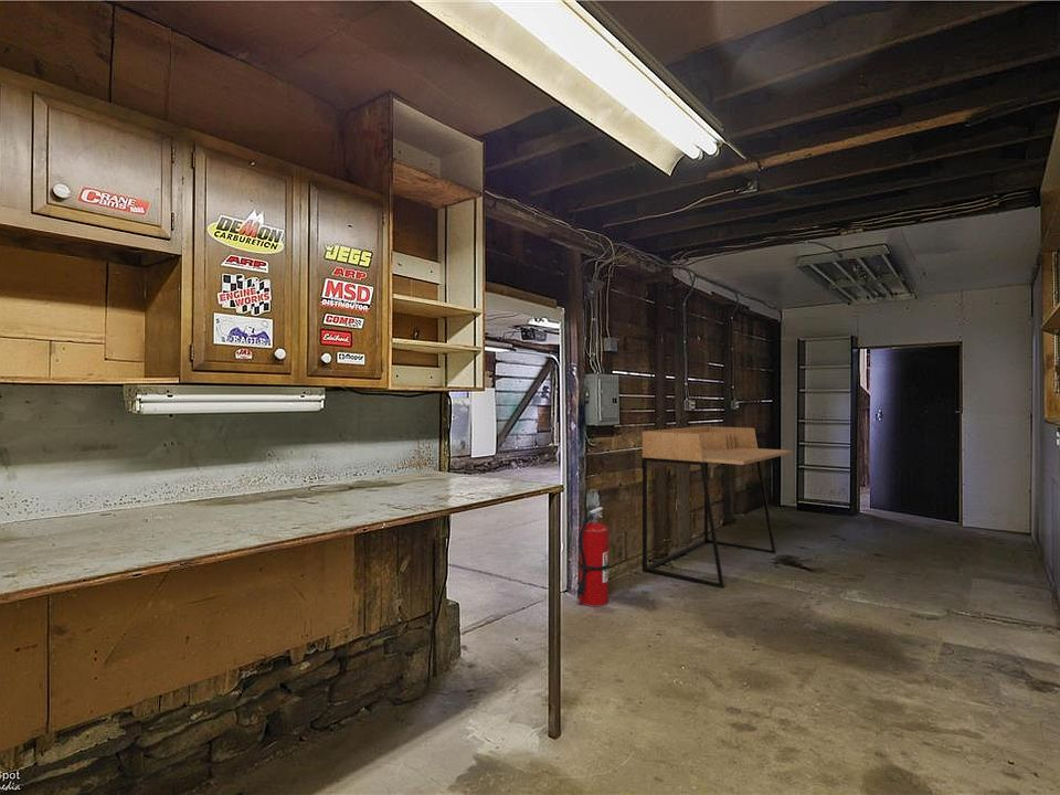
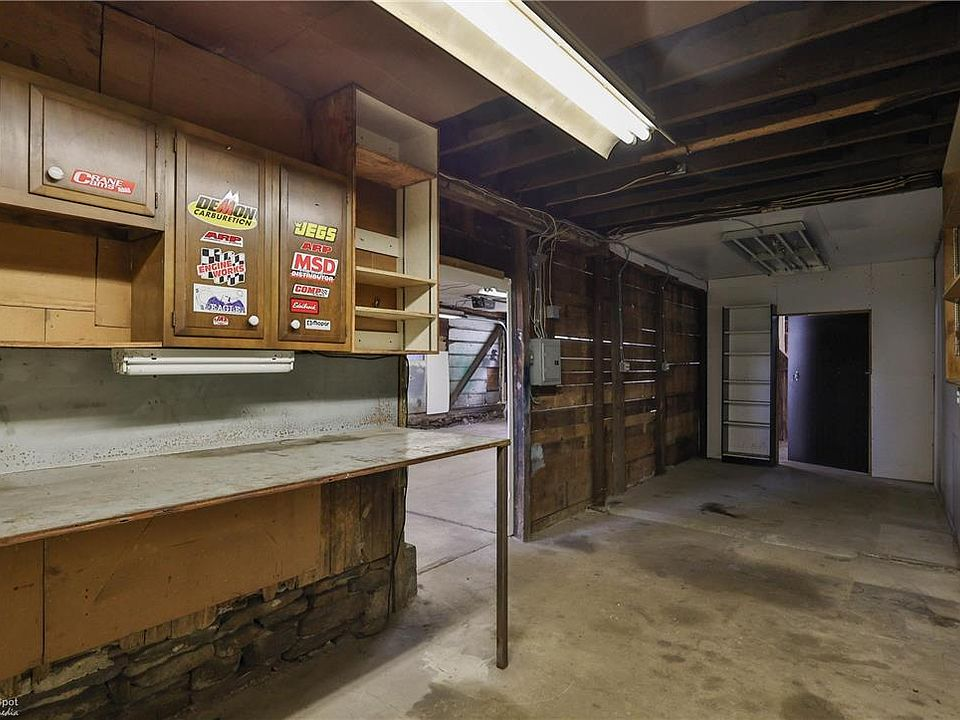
- desk (709, 496)
- fire extinguisher (591, 555)
